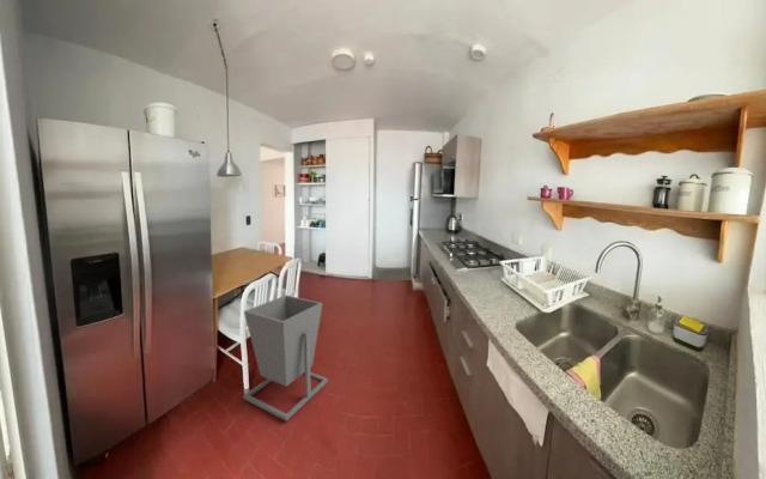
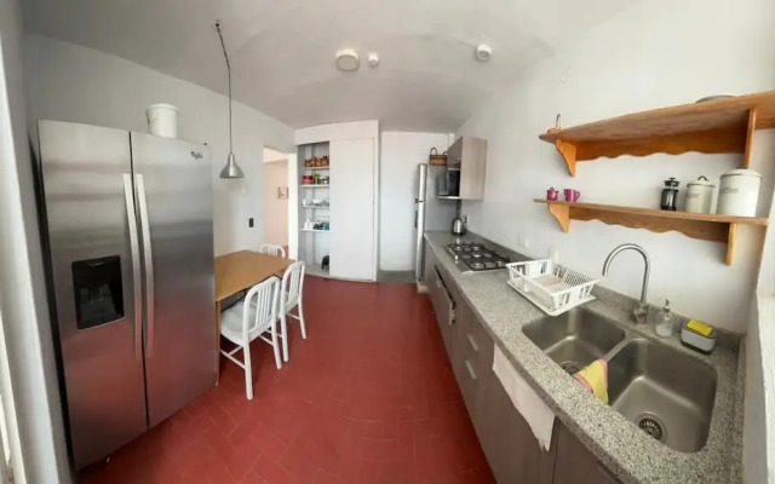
- trash can (286, 348)
